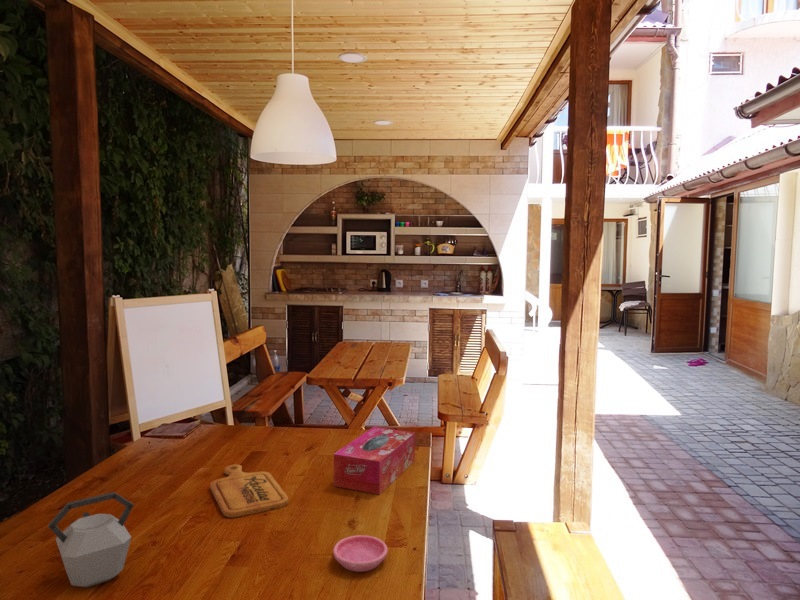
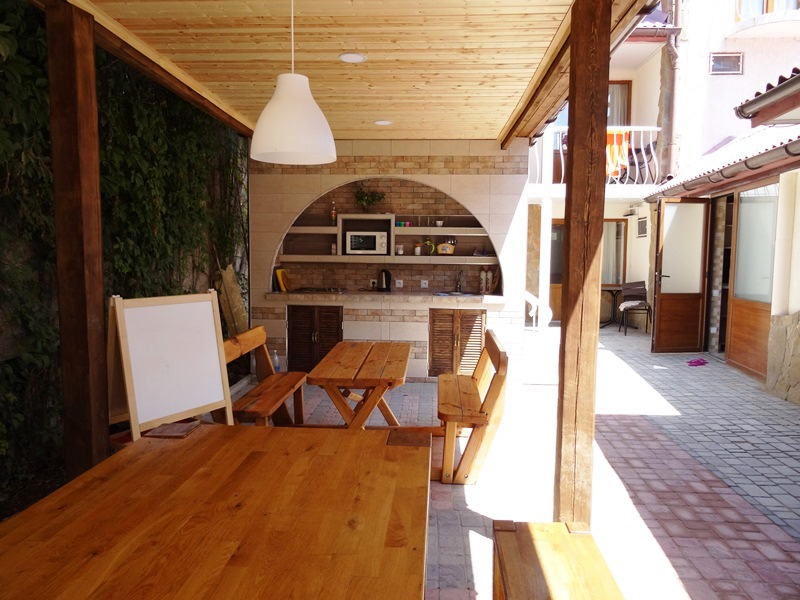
- kettle (86, 525)
- tissue box (376, 457)
- saucer (360, 554)
- cutting board (244, 486)
